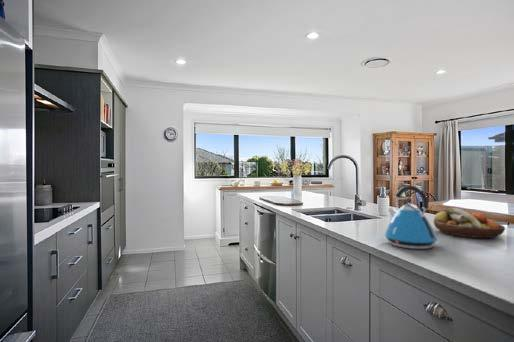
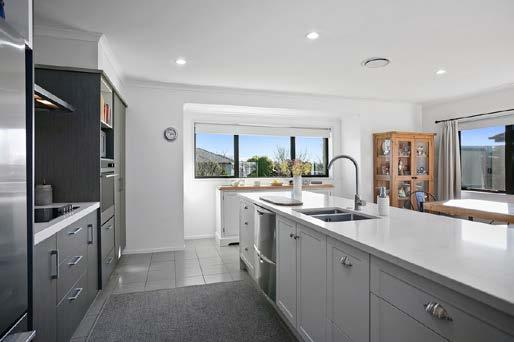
- fruit bowl (467, 220)
- kettle (411, 214)
